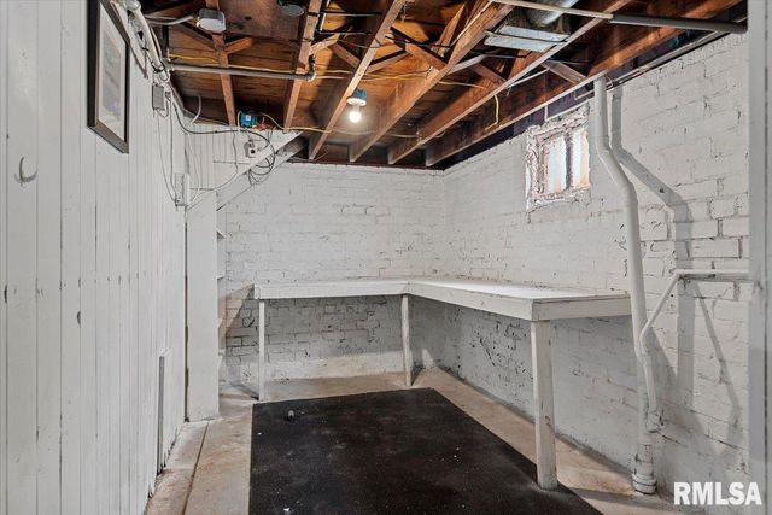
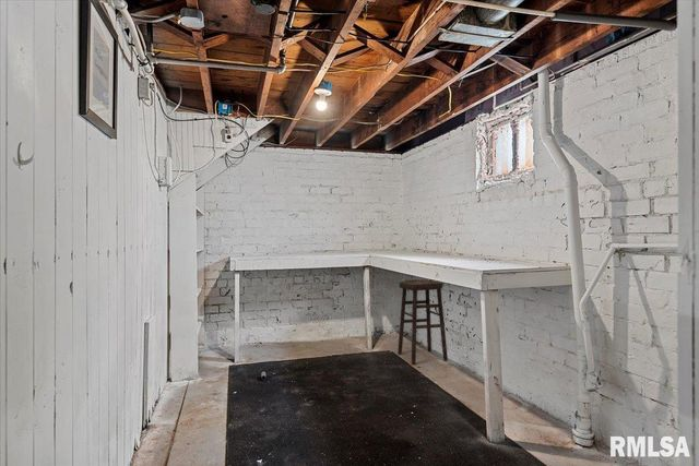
+ stool (420, 319)
